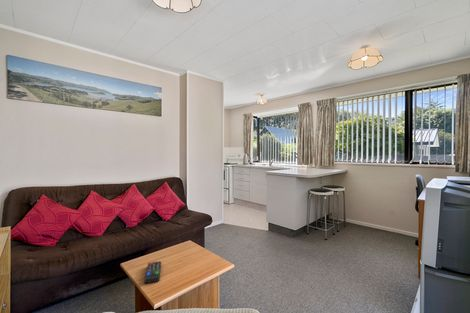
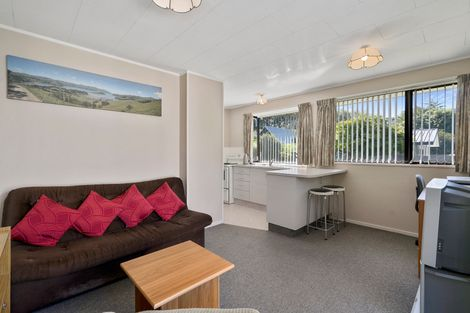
- remote control (153, 271)
